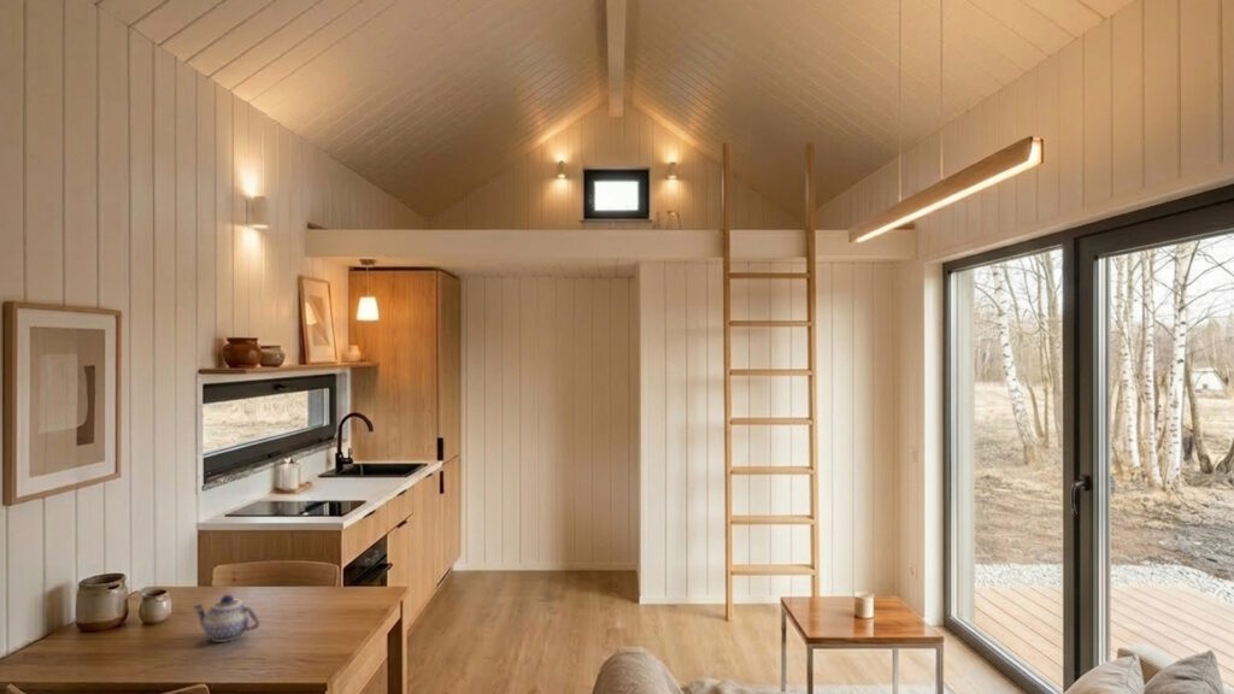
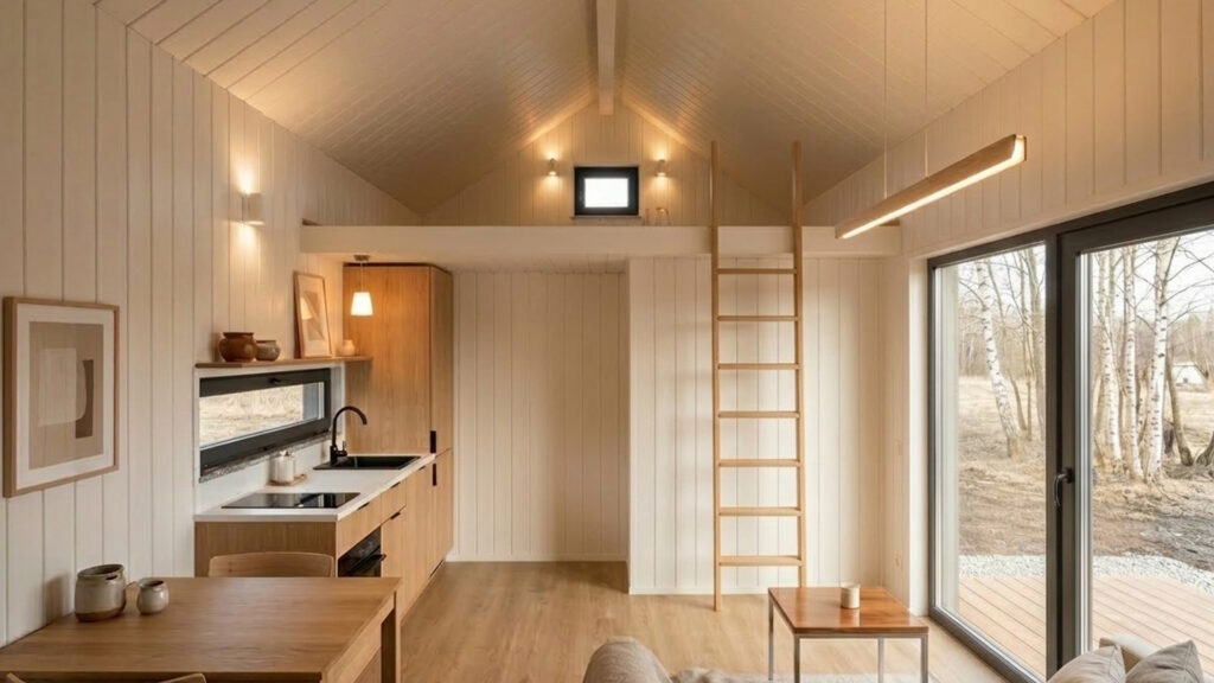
- teapot (225, 616)
